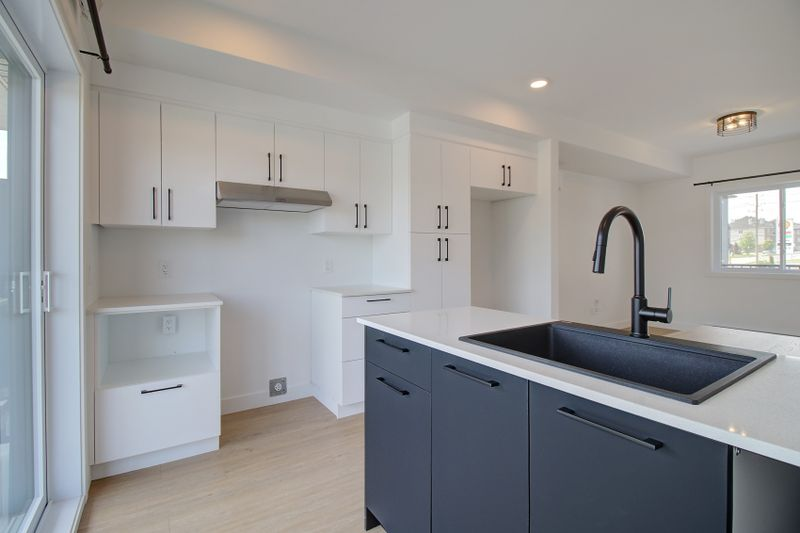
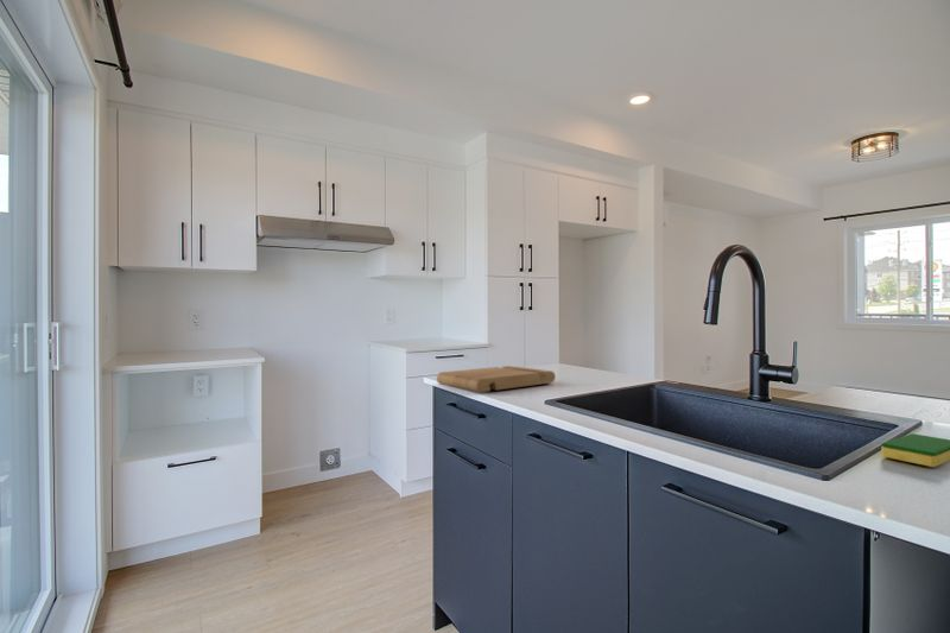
+ dish sponge (922, 449)
+ cutting board (496, 376)
